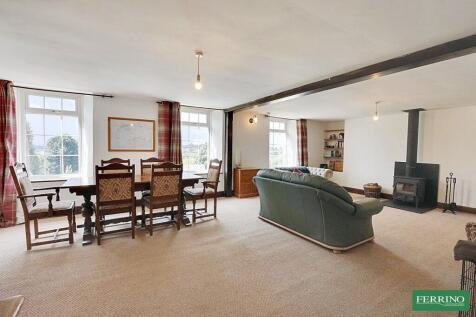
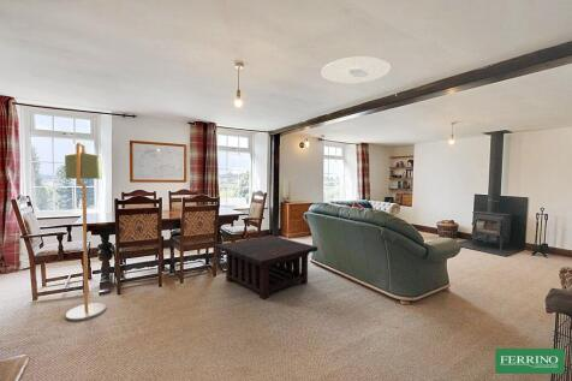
+ floor lamp (84, 230)
+ ceiling light (354, 67)
+ coffee table (266, 263)
